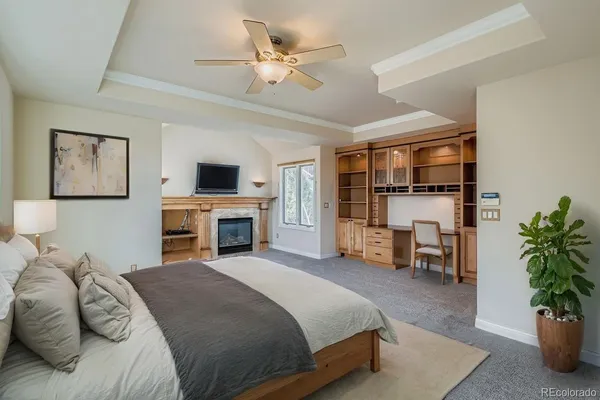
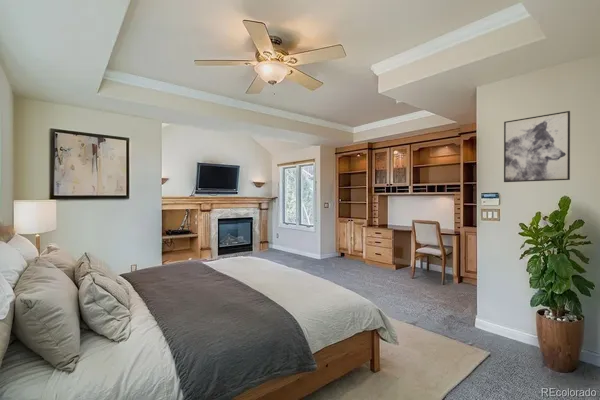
+ wall art (534, 149)
